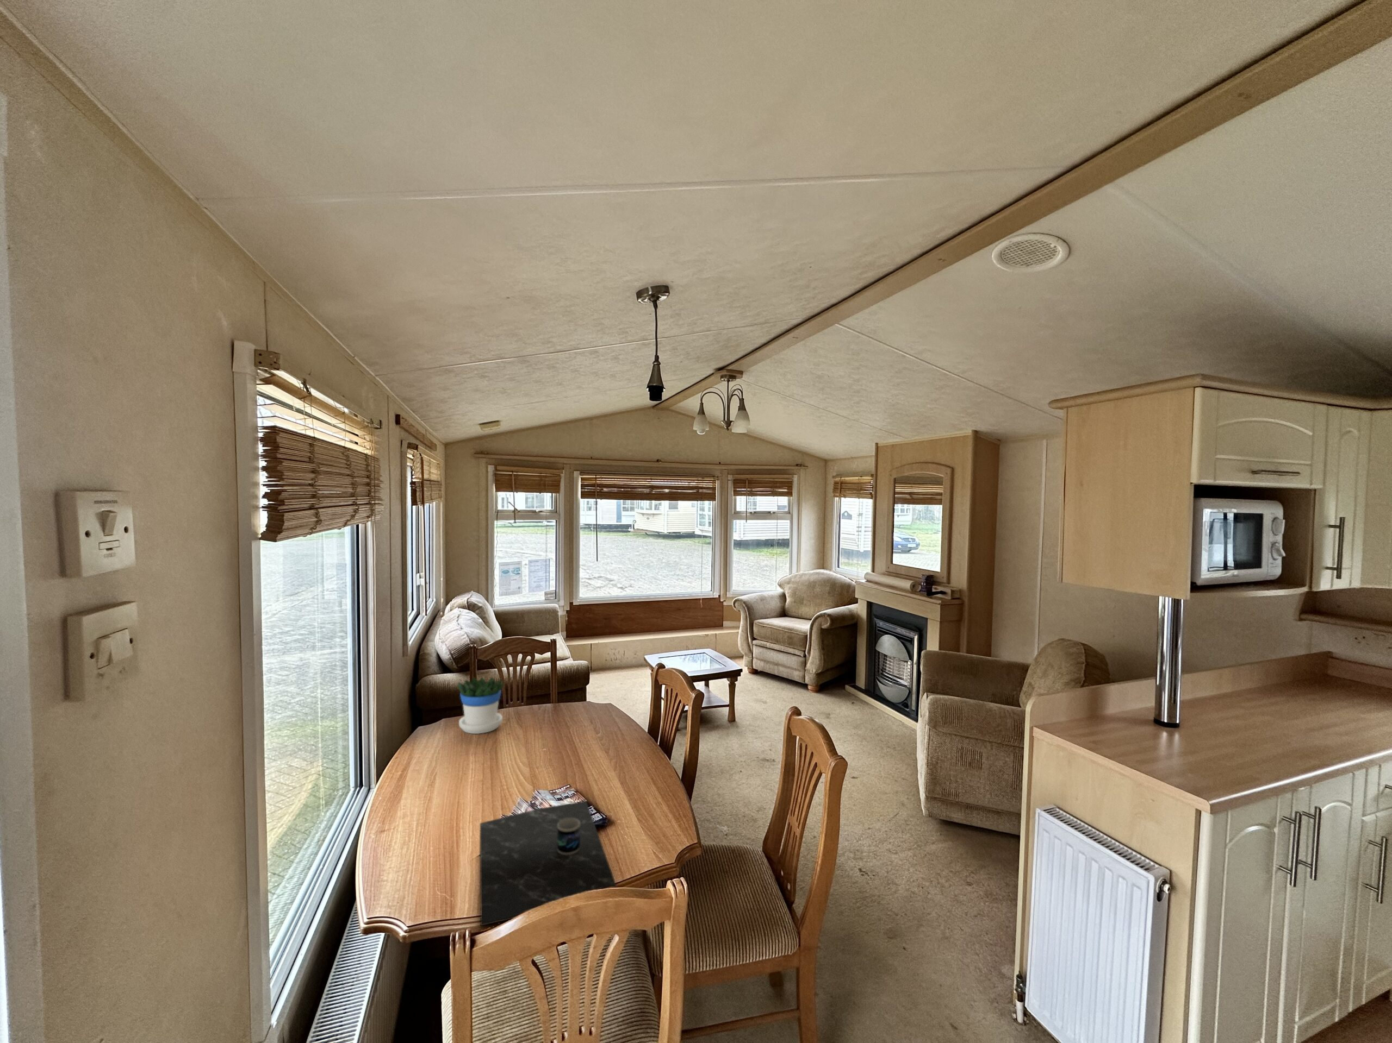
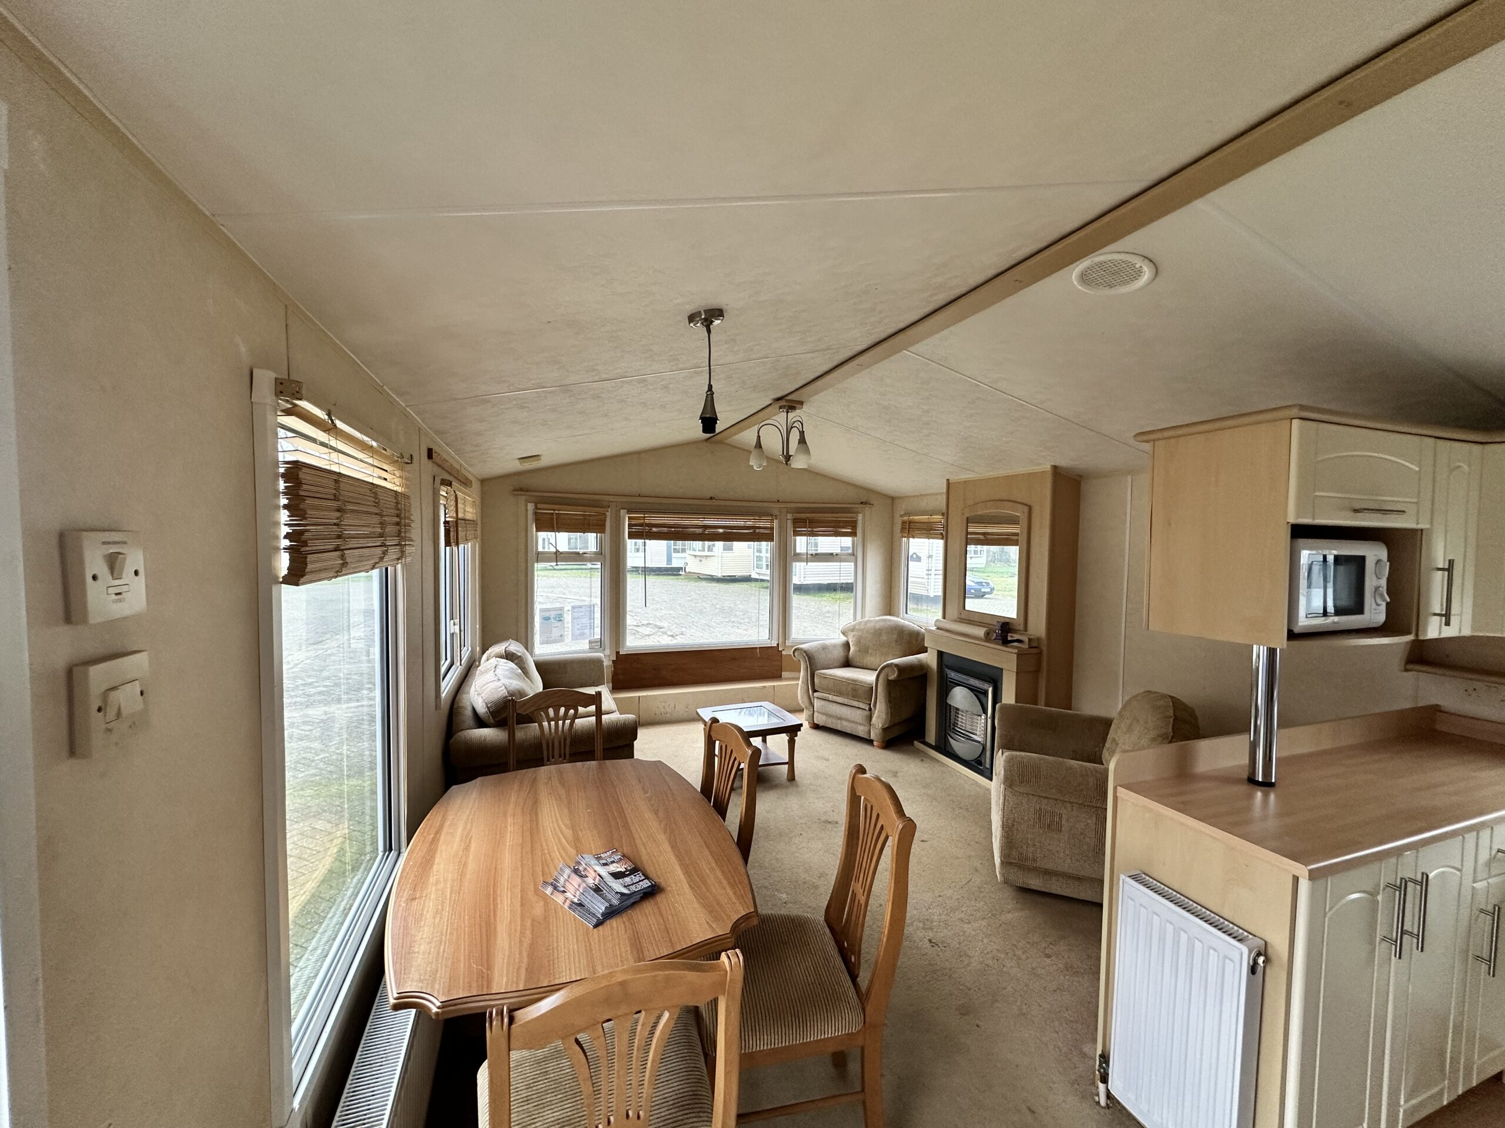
- flowerpot (481, 706)
- placemat (543, 840)
